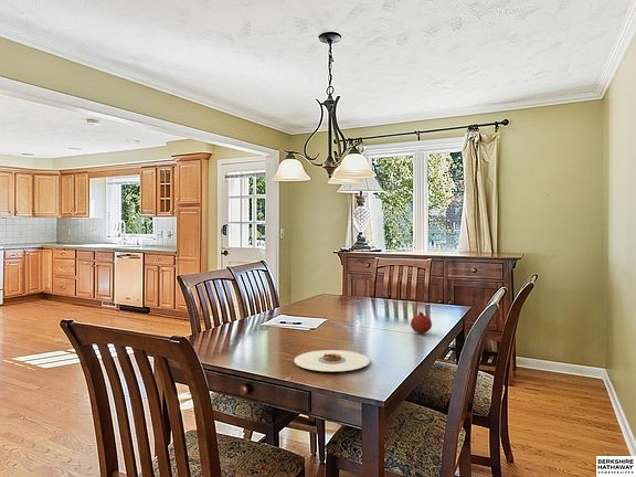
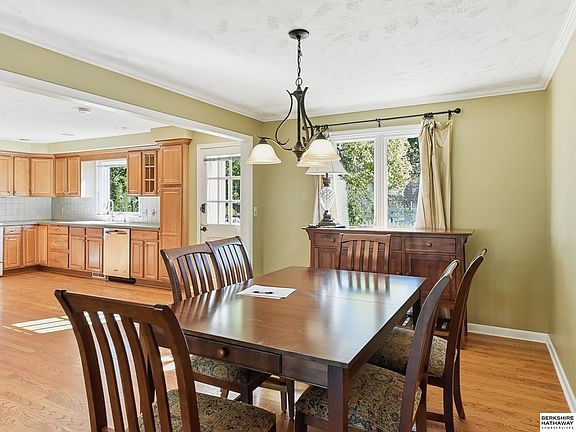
- plate (331, 357)
- fruit (421, 321)
